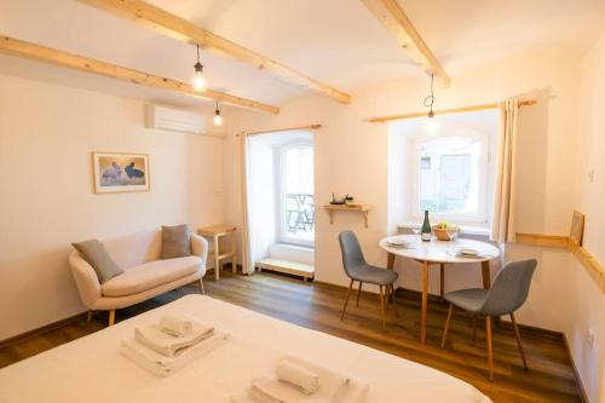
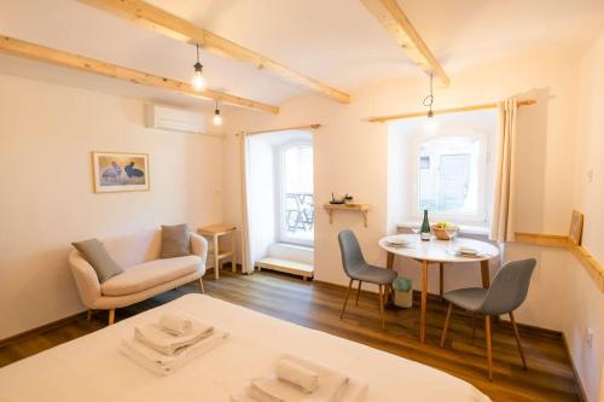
+ potted plant (402, 290)
